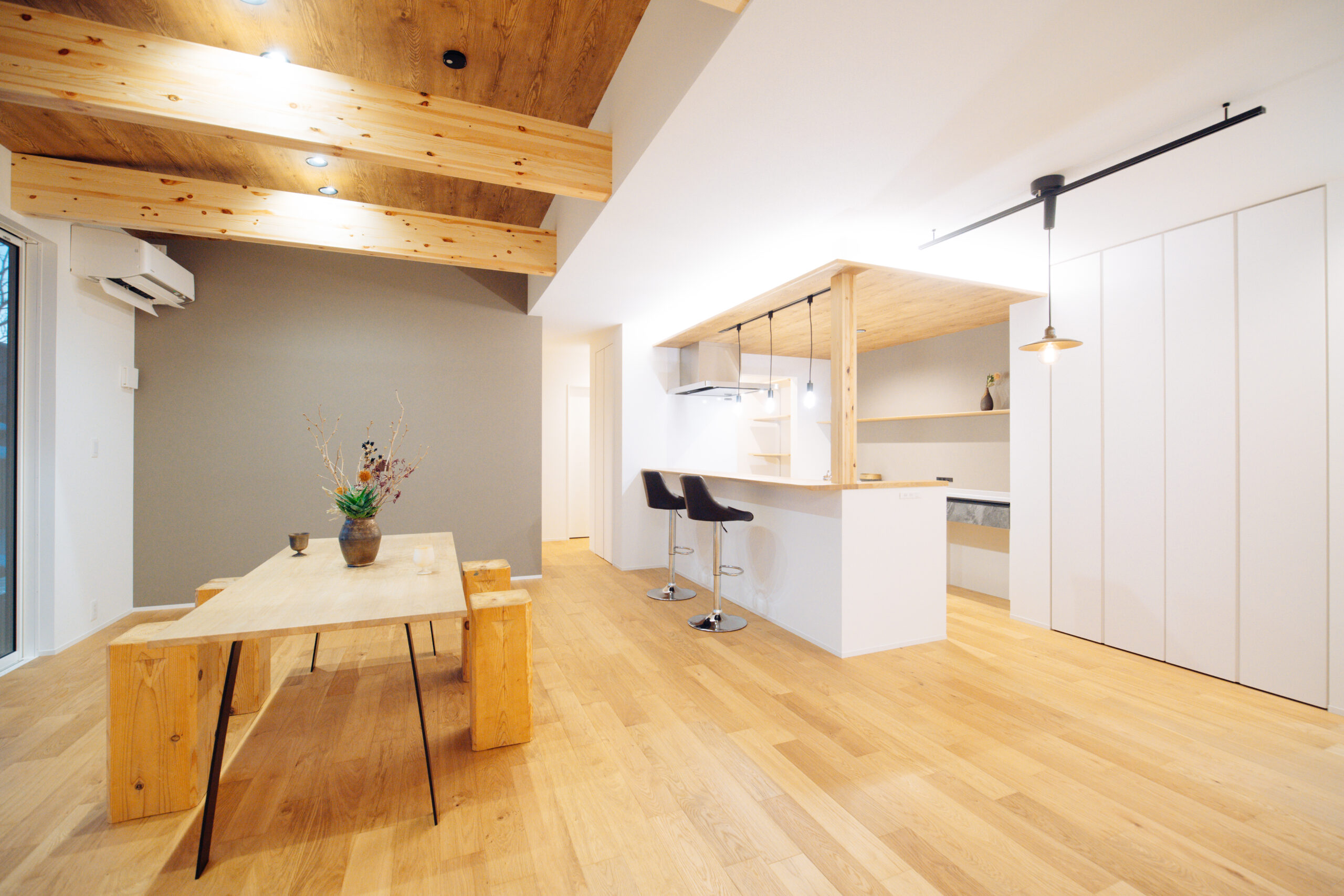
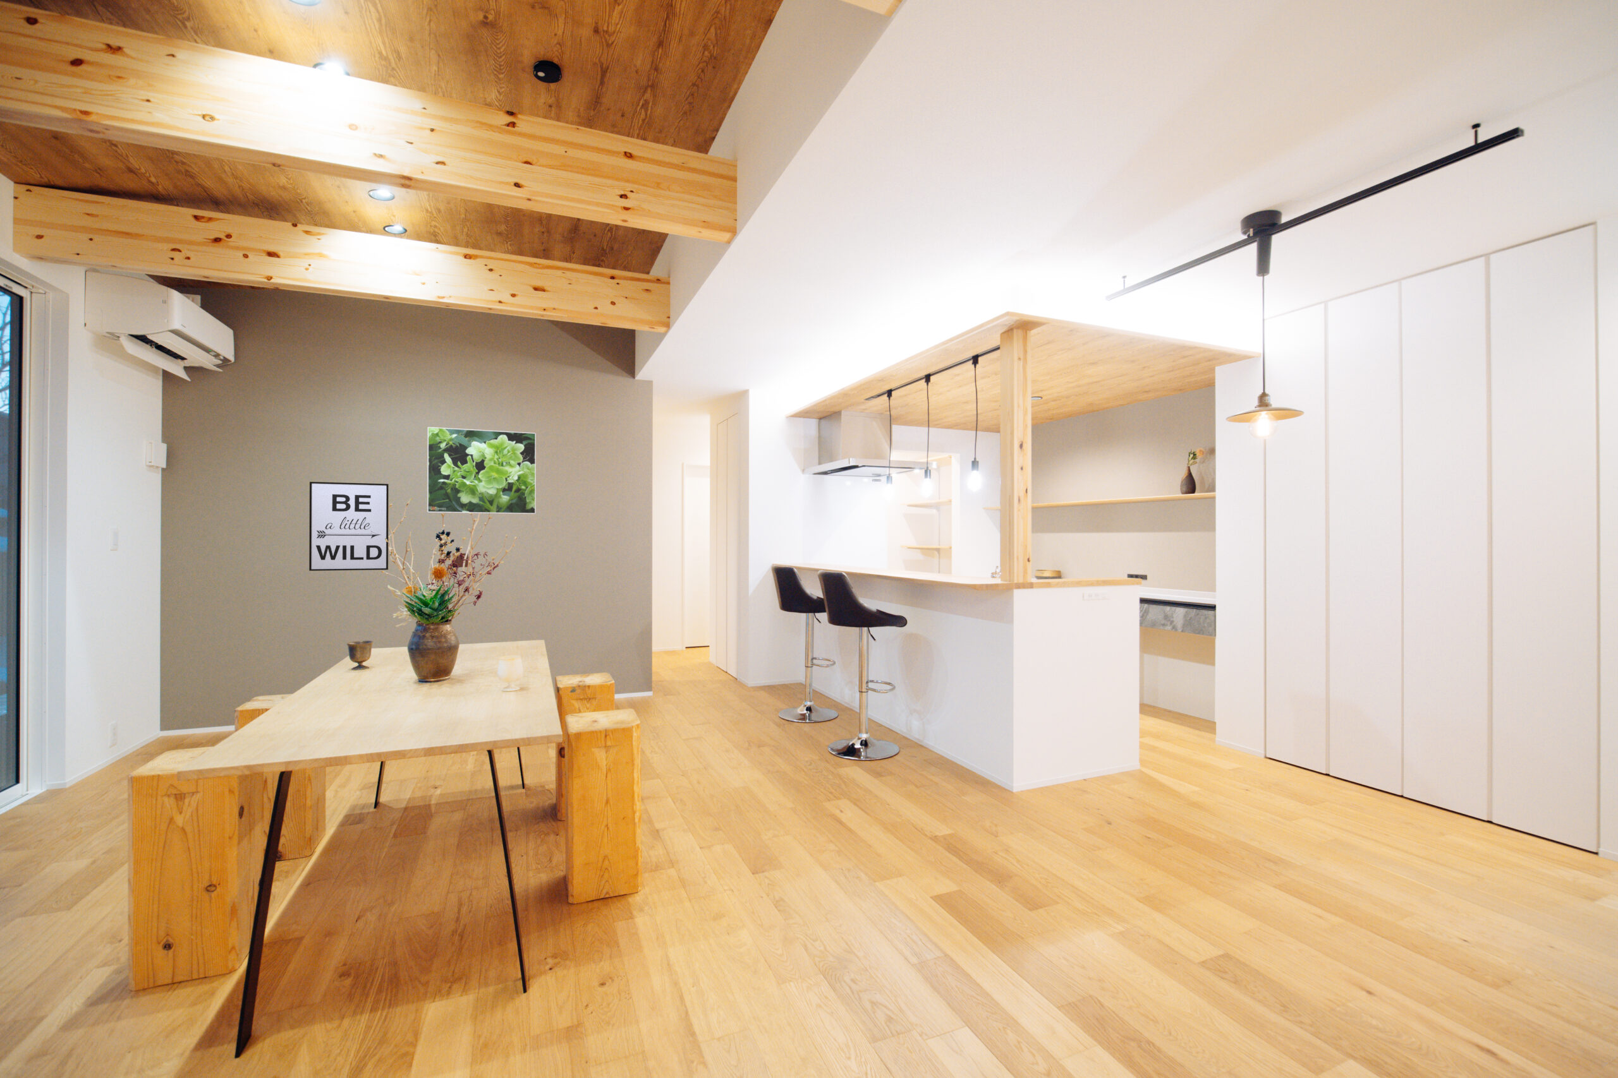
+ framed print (483, 472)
+ wall art (349, 526)
